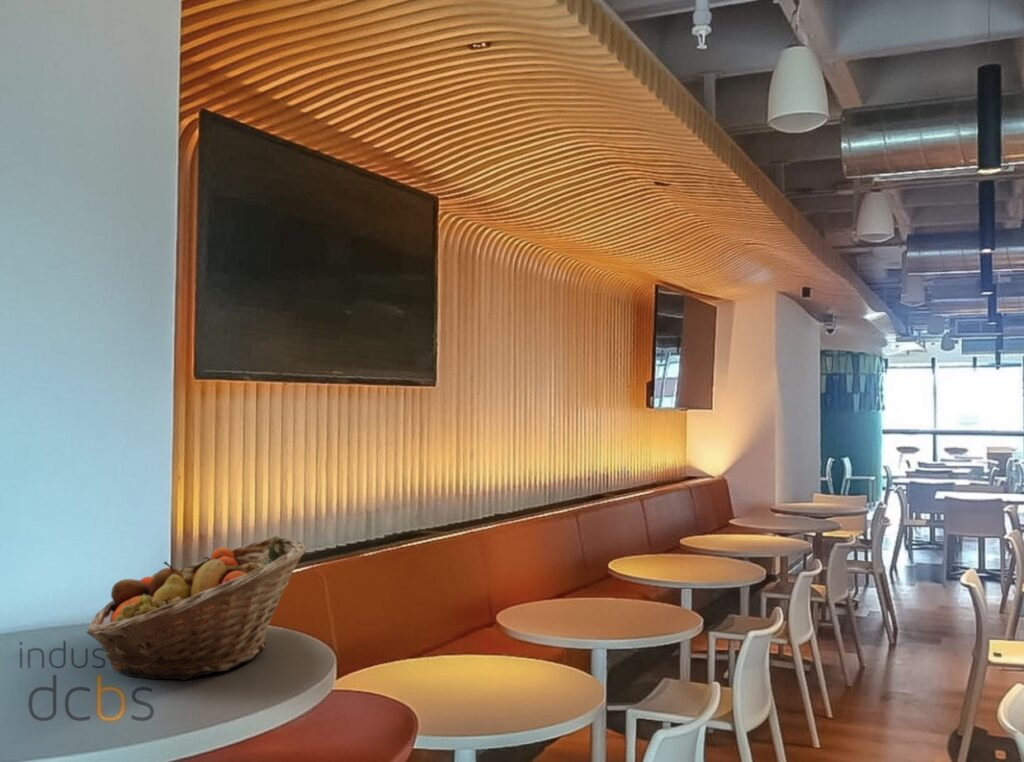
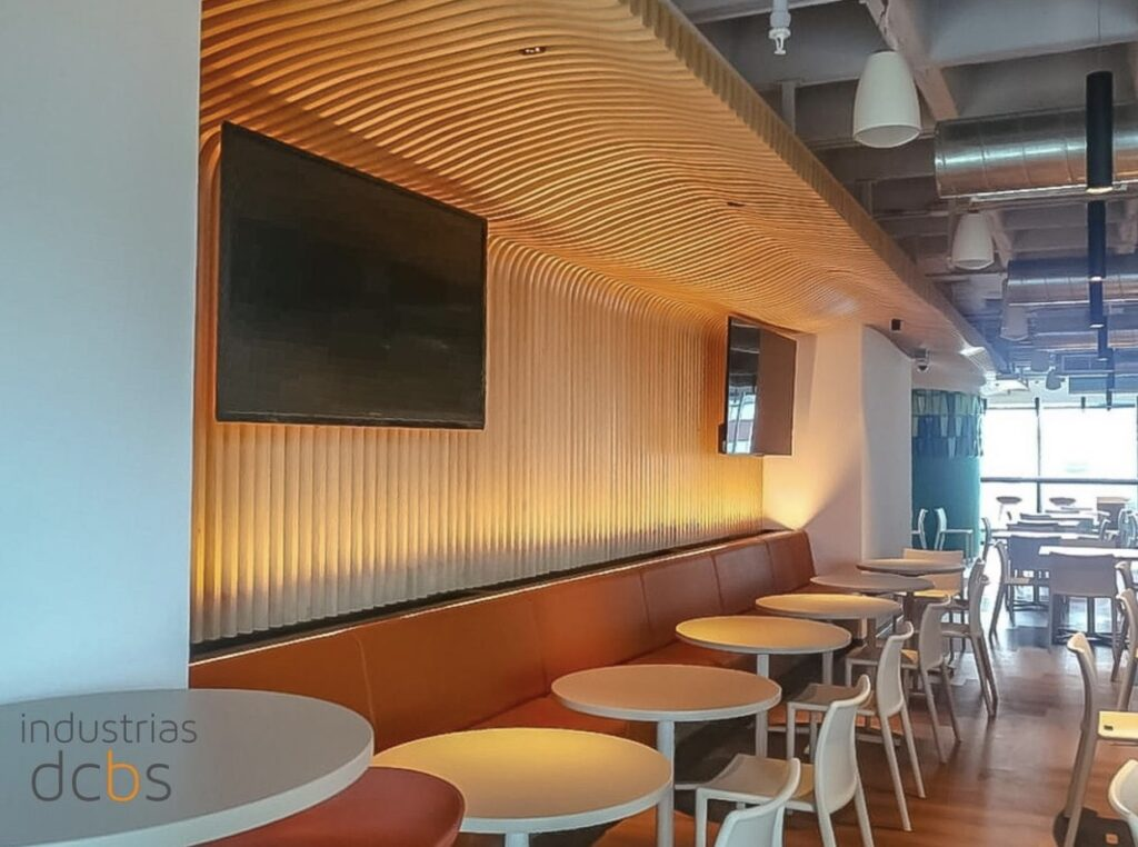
- fruit basket (201, 600)
